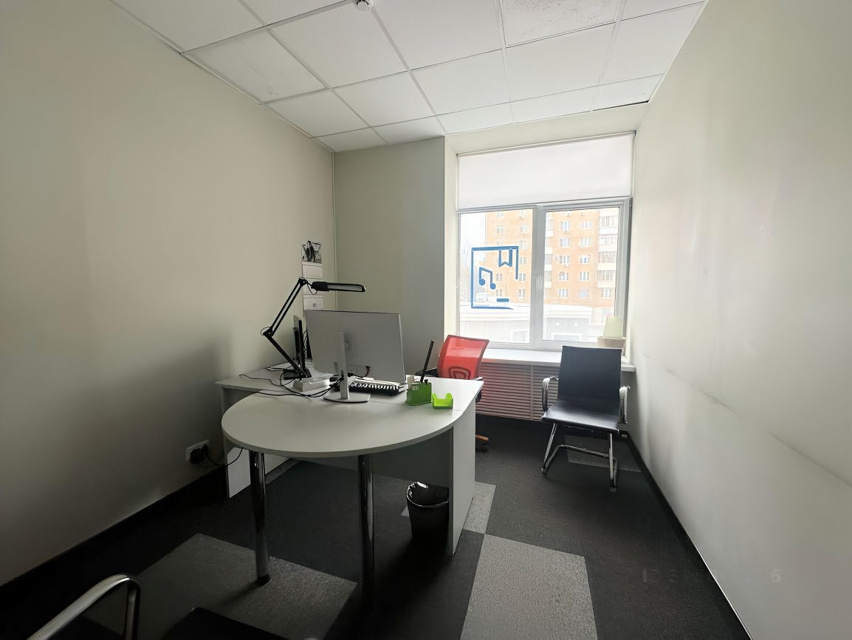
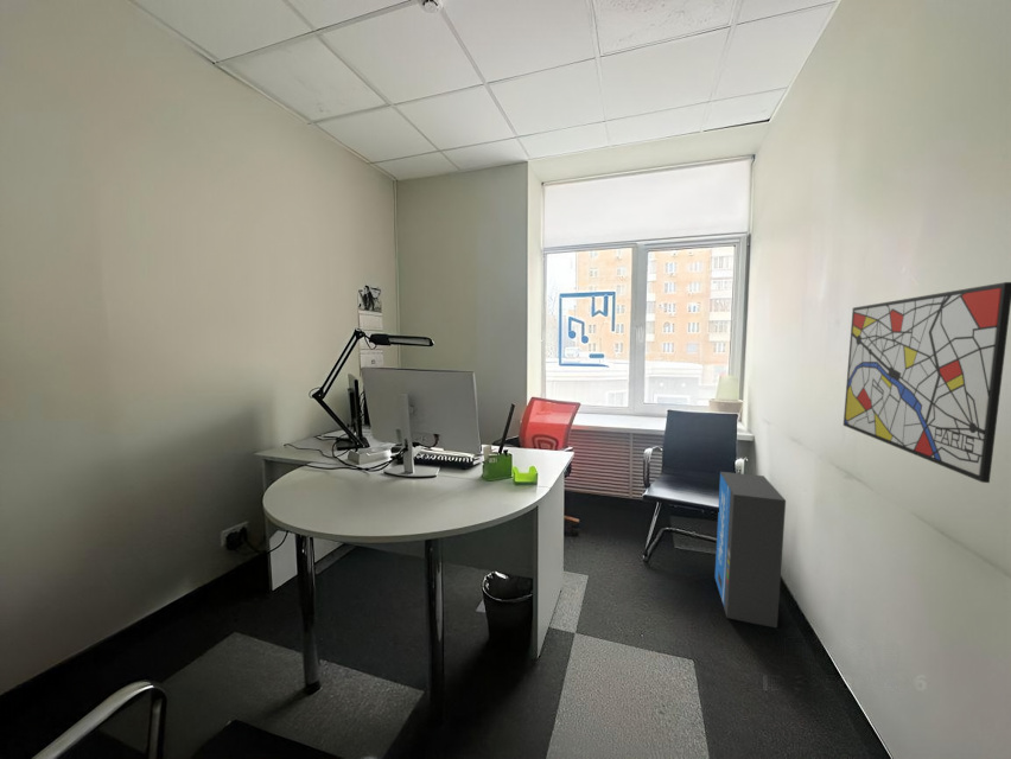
+ wall art (904, 374)
+ air purifier (745, 543)
